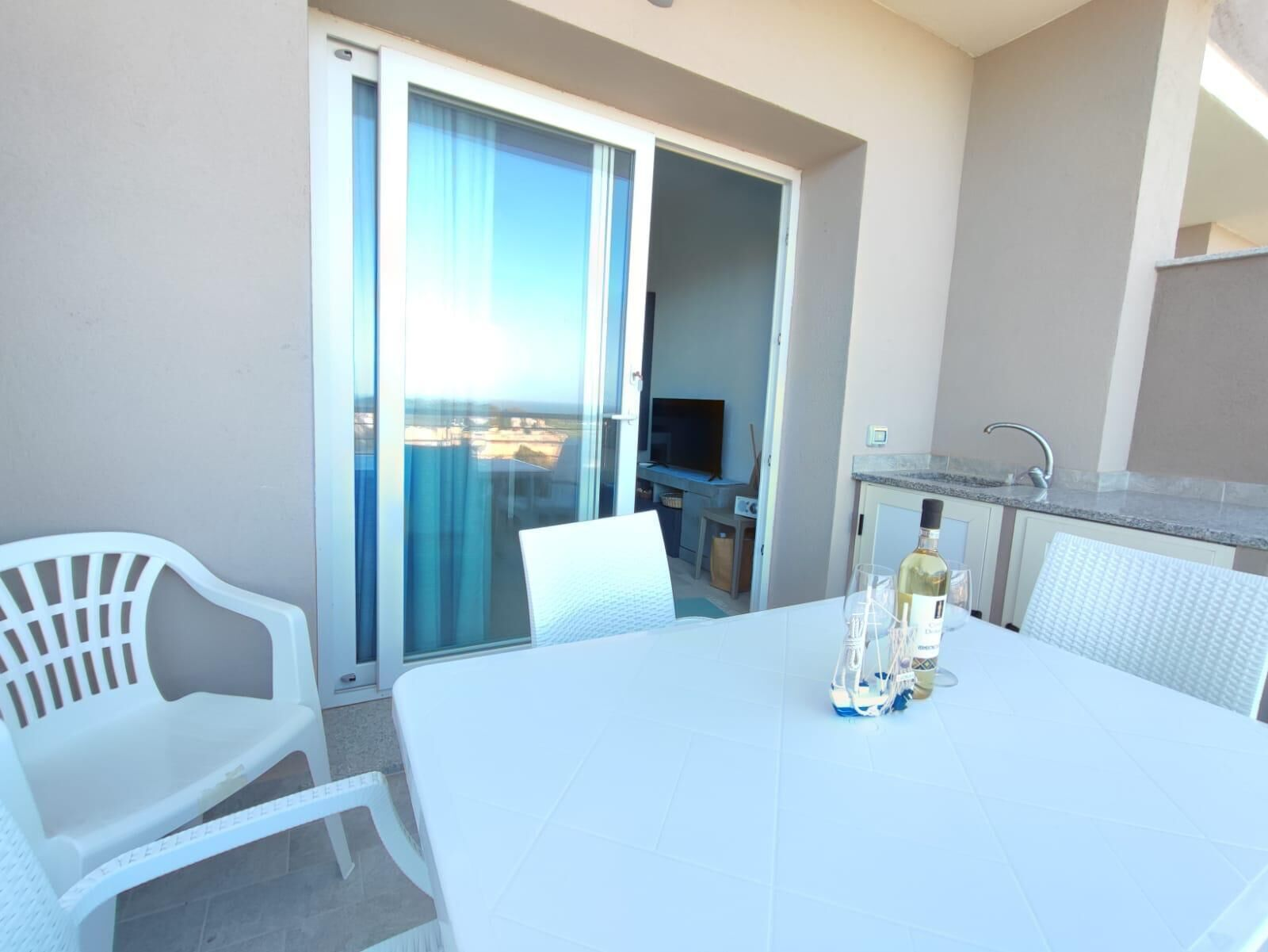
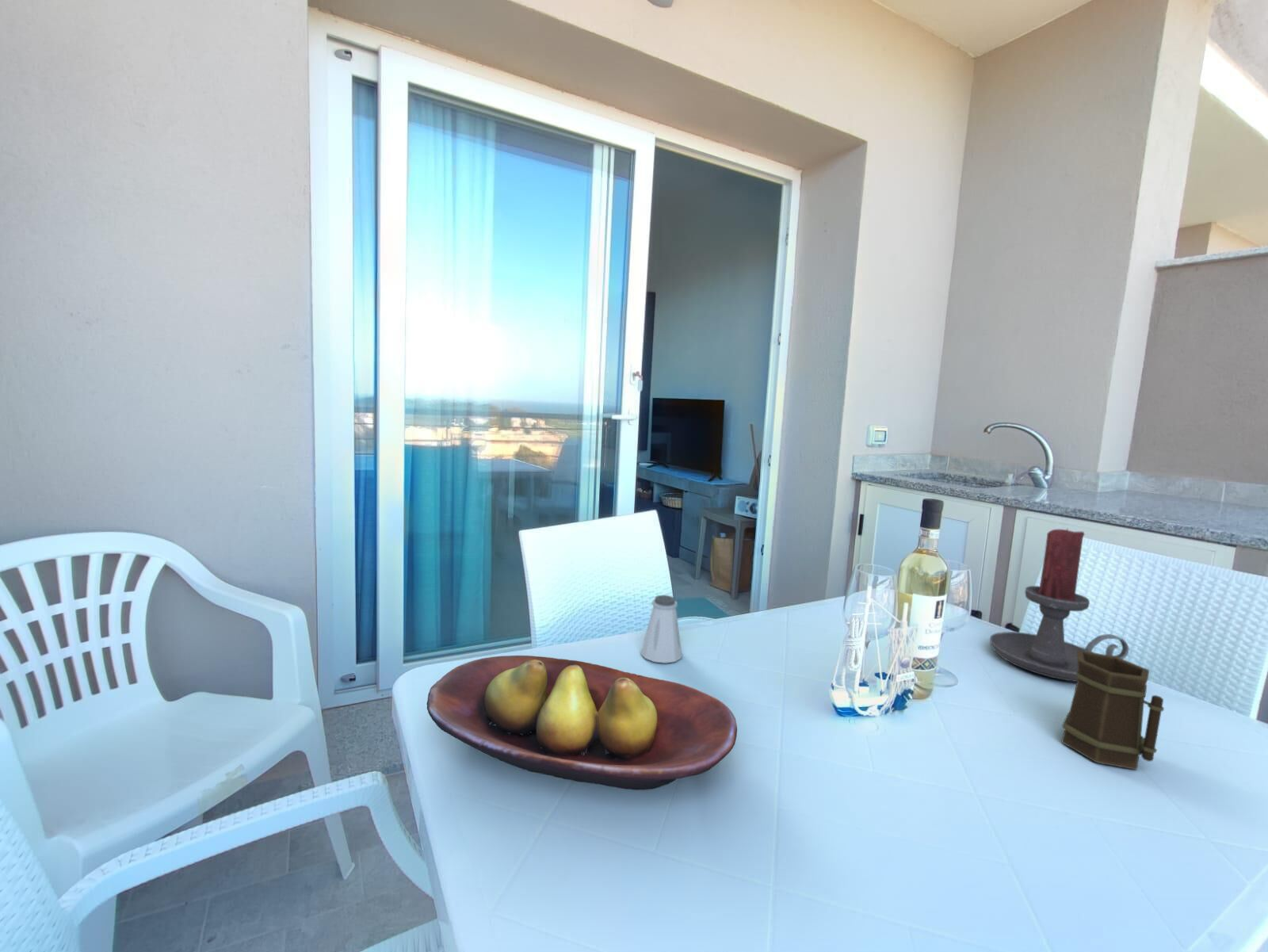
+ fruit bowl (579, 708)
+ mug (1111, 709)
+ saltshaker (663, 625)
+ candle holder (1071, 597)
